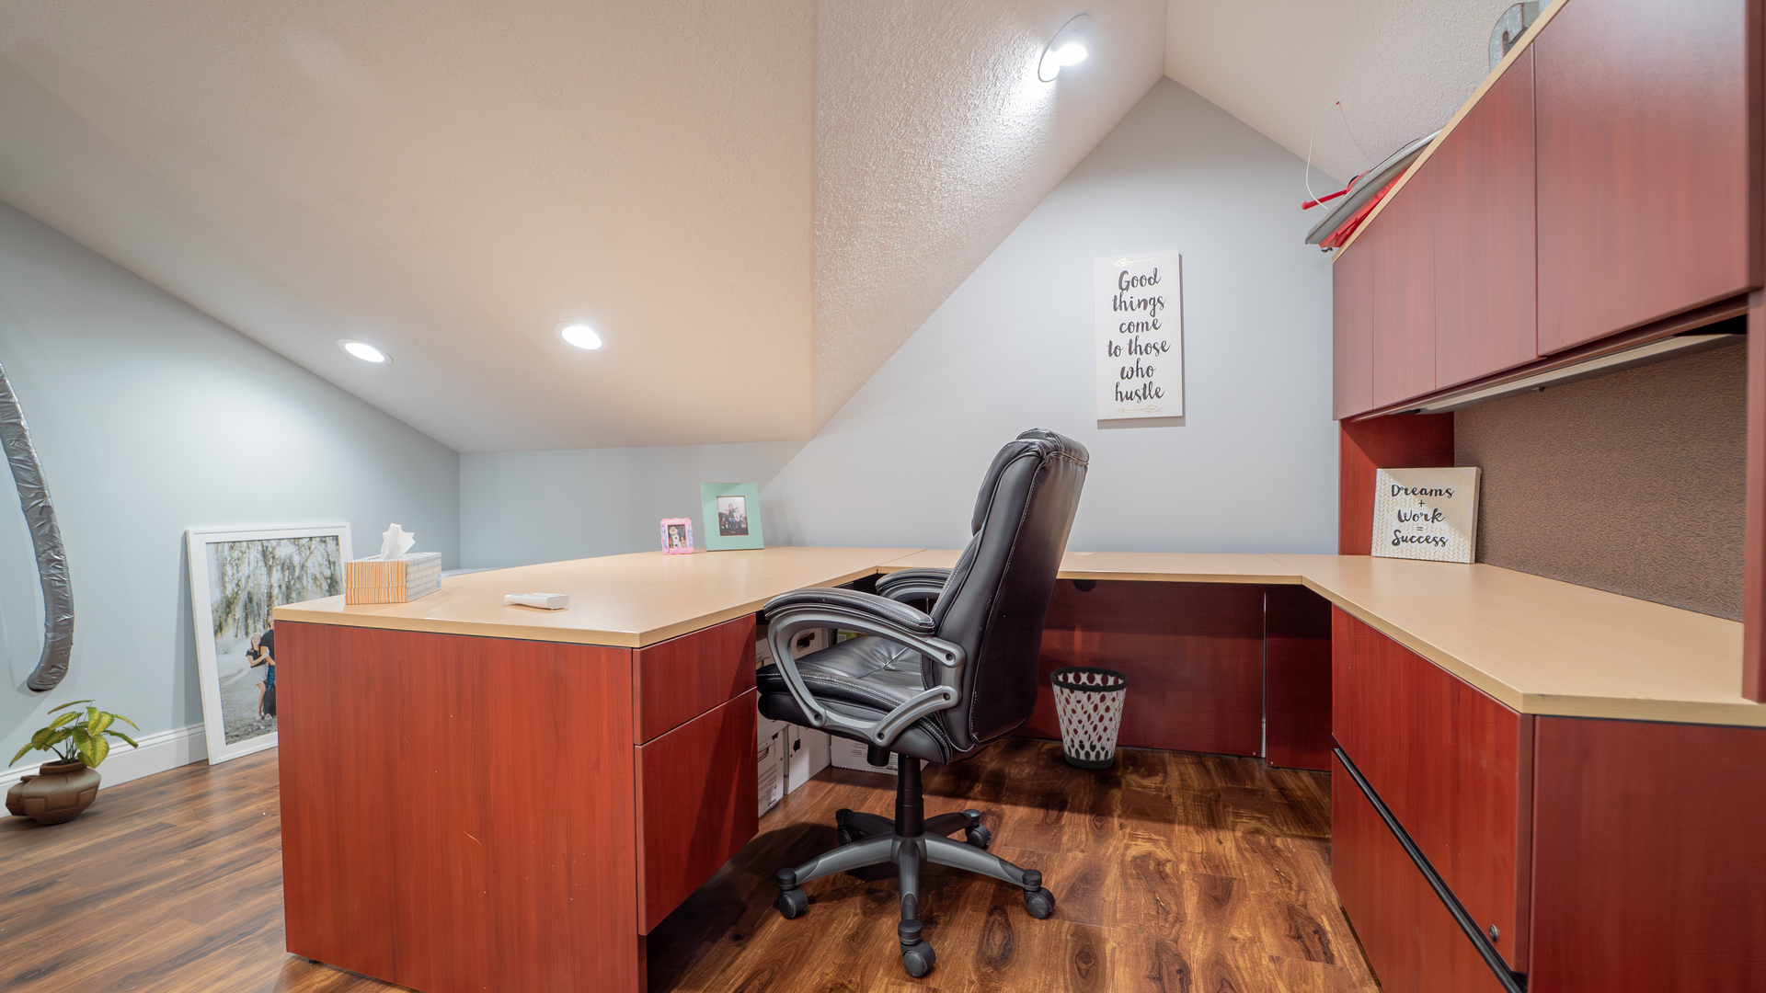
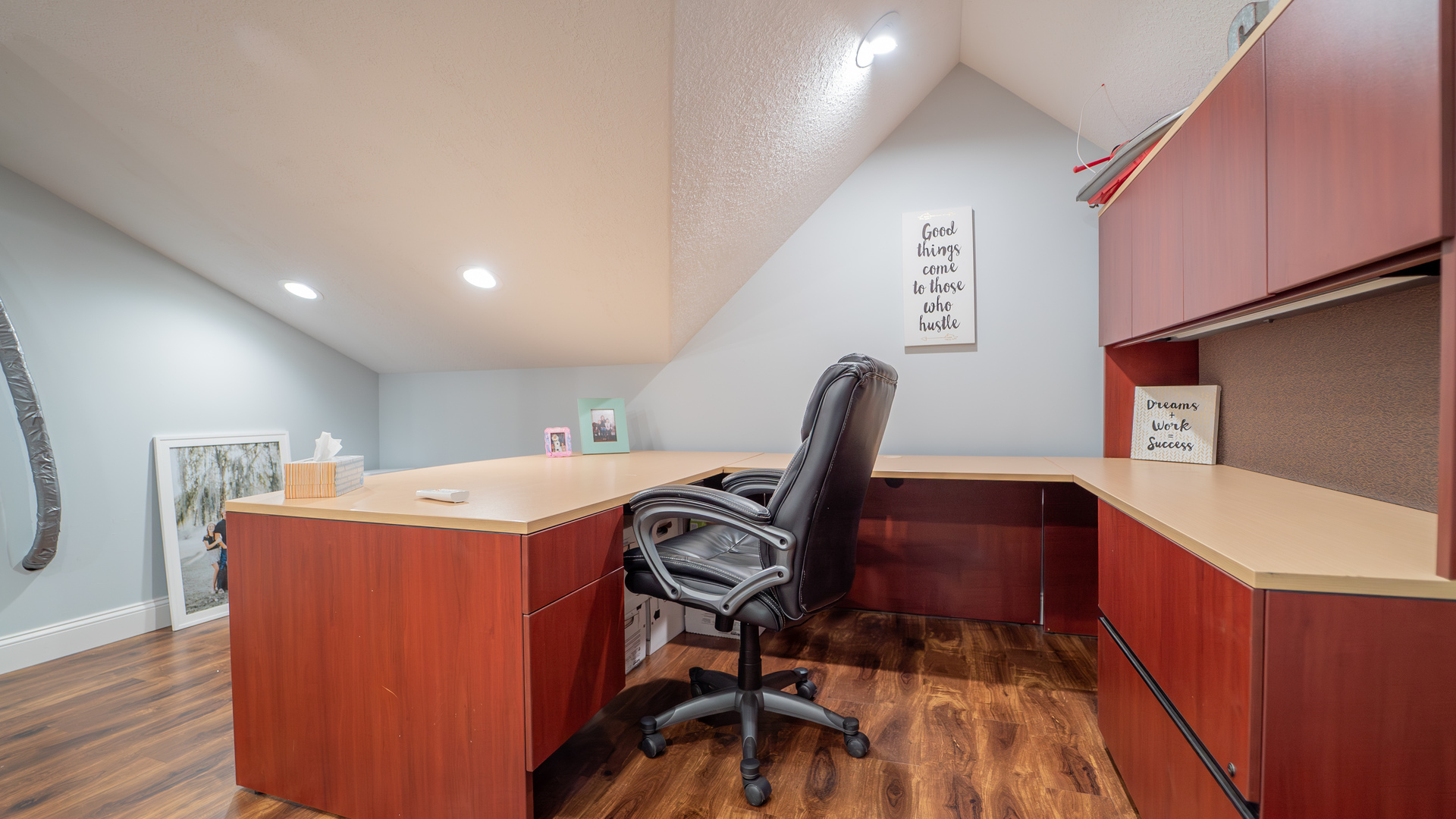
- potted plant (72, 758)
- wastebasket (1090, 718)
